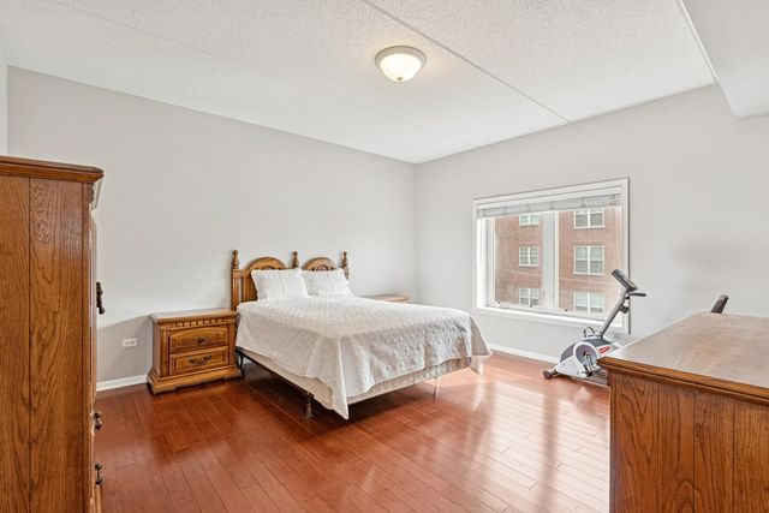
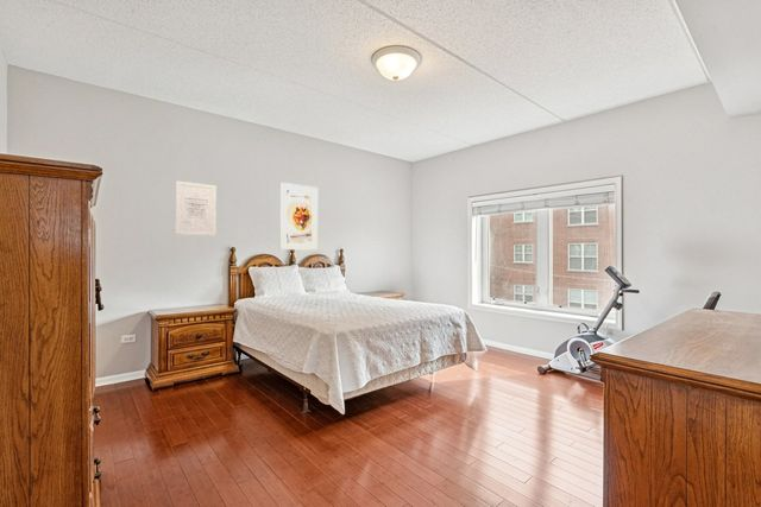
+ wall art (196, 209)
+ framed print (298, 217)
